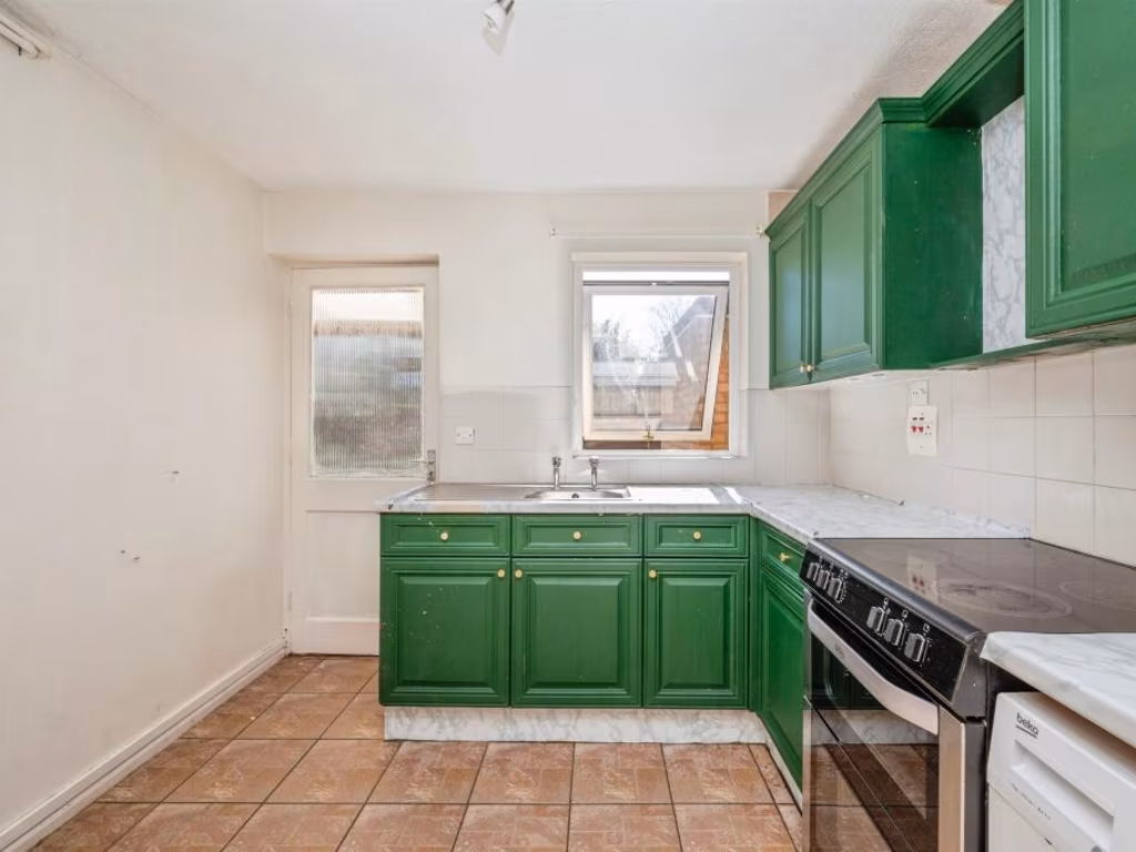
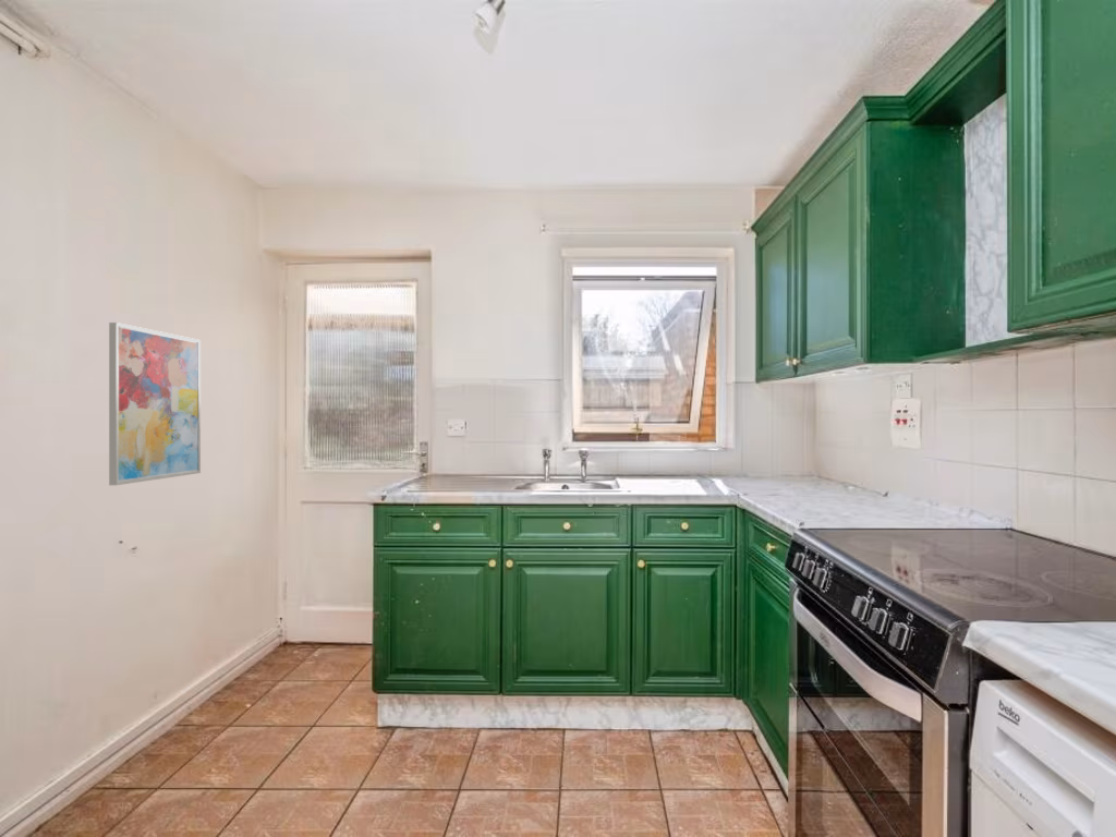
+ wall art (159, 405)
